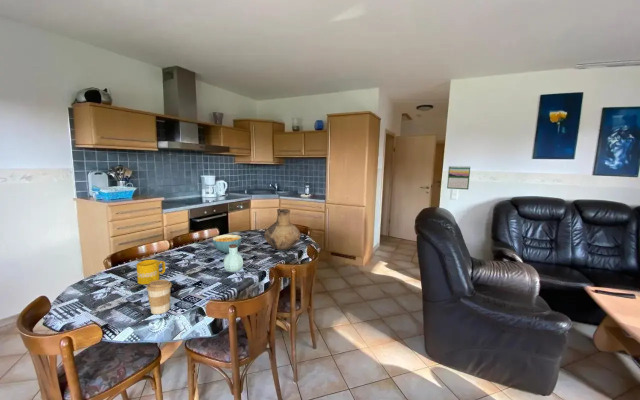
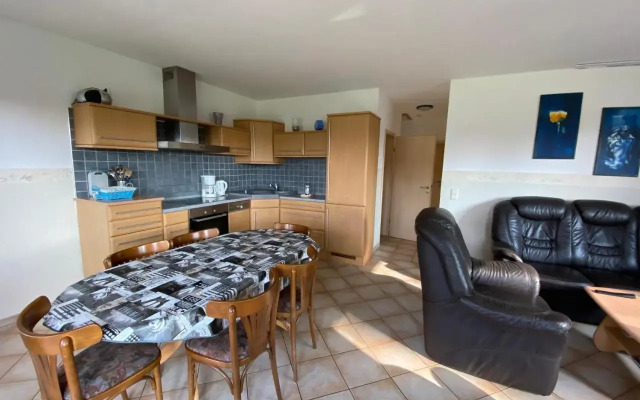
- vase (282, 229)
- cereal bowl (227, 244)
- jar (233, 257)
- mug (151, 270)
- calendar (458, 177)
- coffee cup (159, 295)
